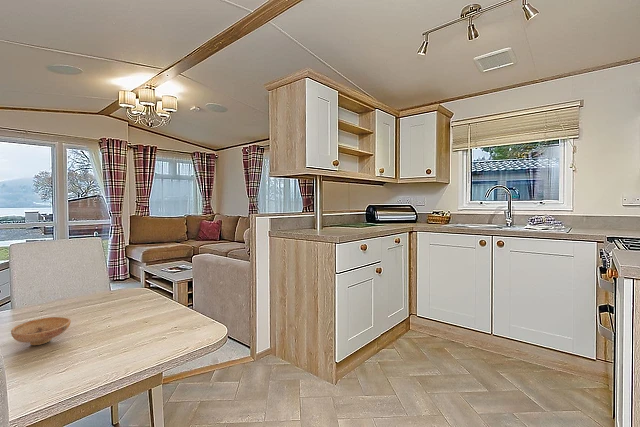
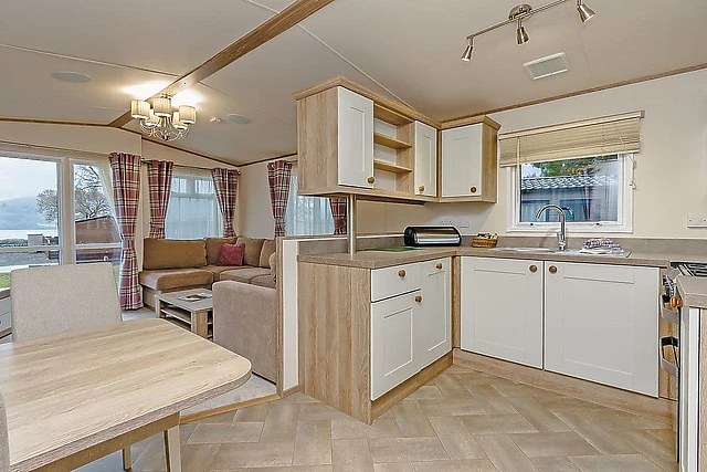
- bowl (42, 332)
